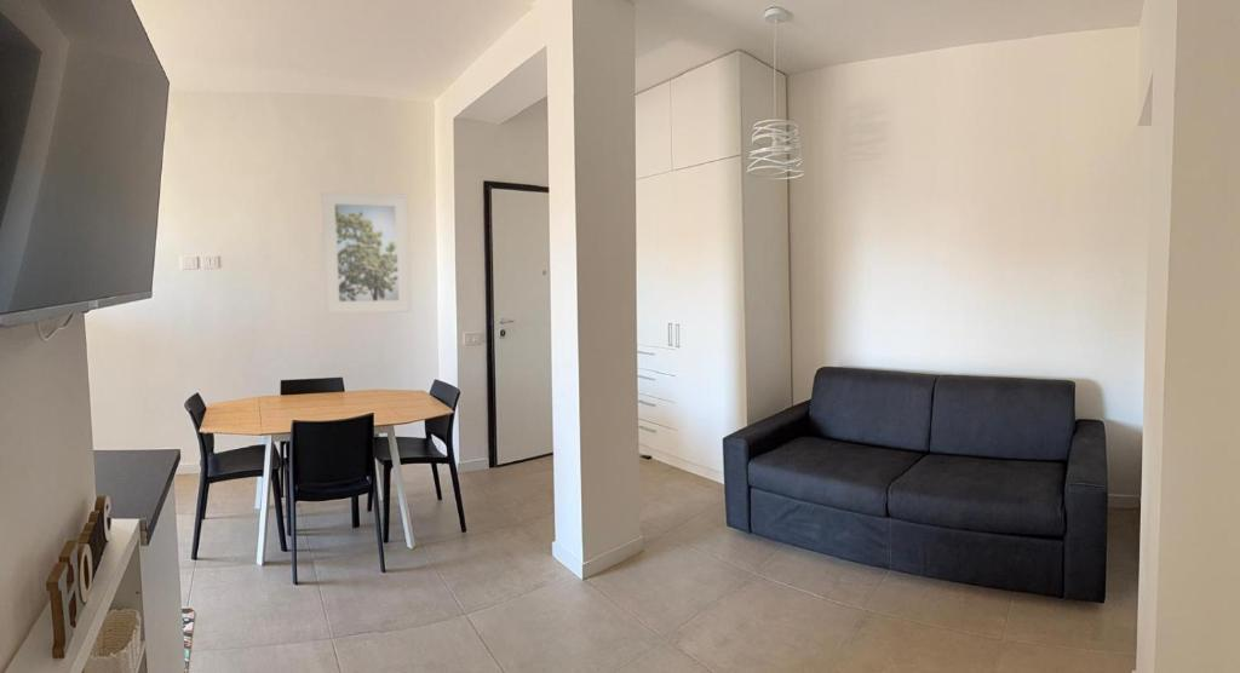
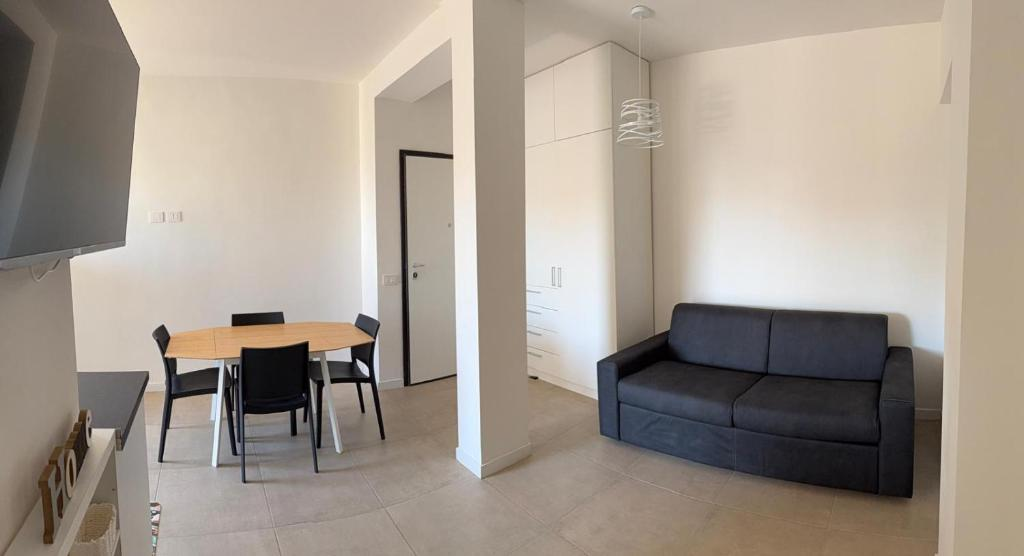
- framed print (367, 253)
